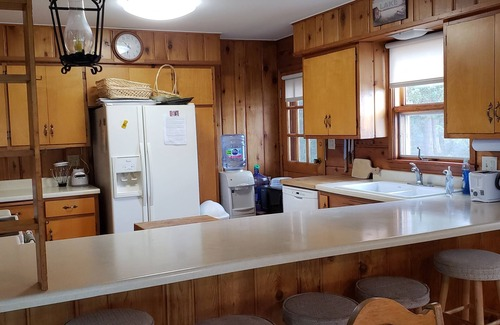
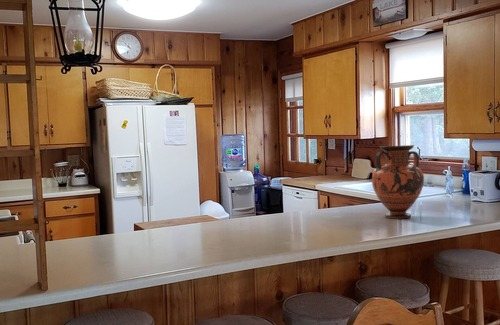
+ vase (397, 181)
